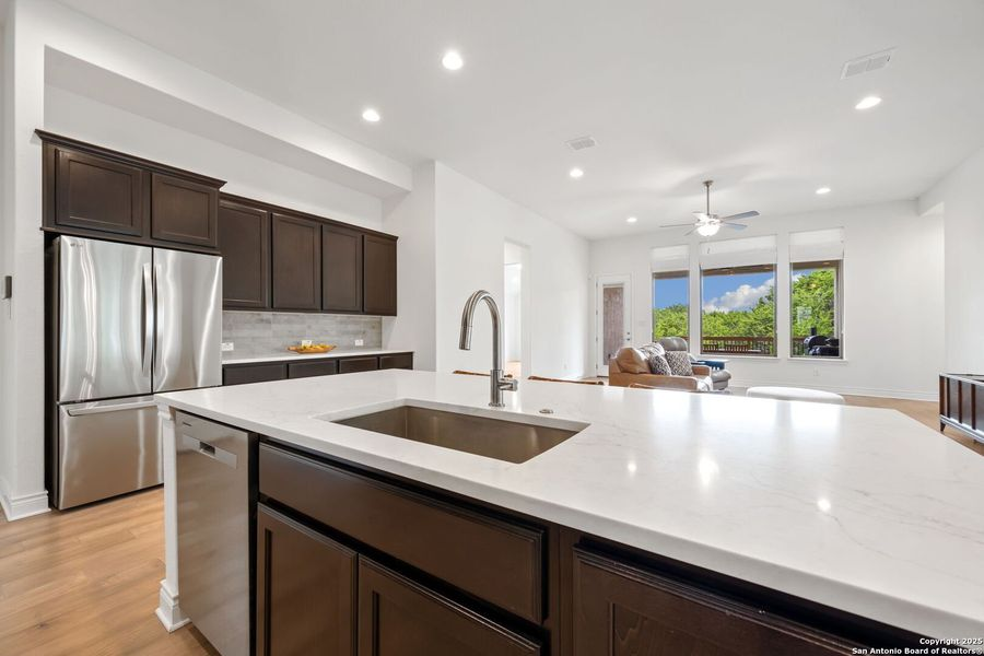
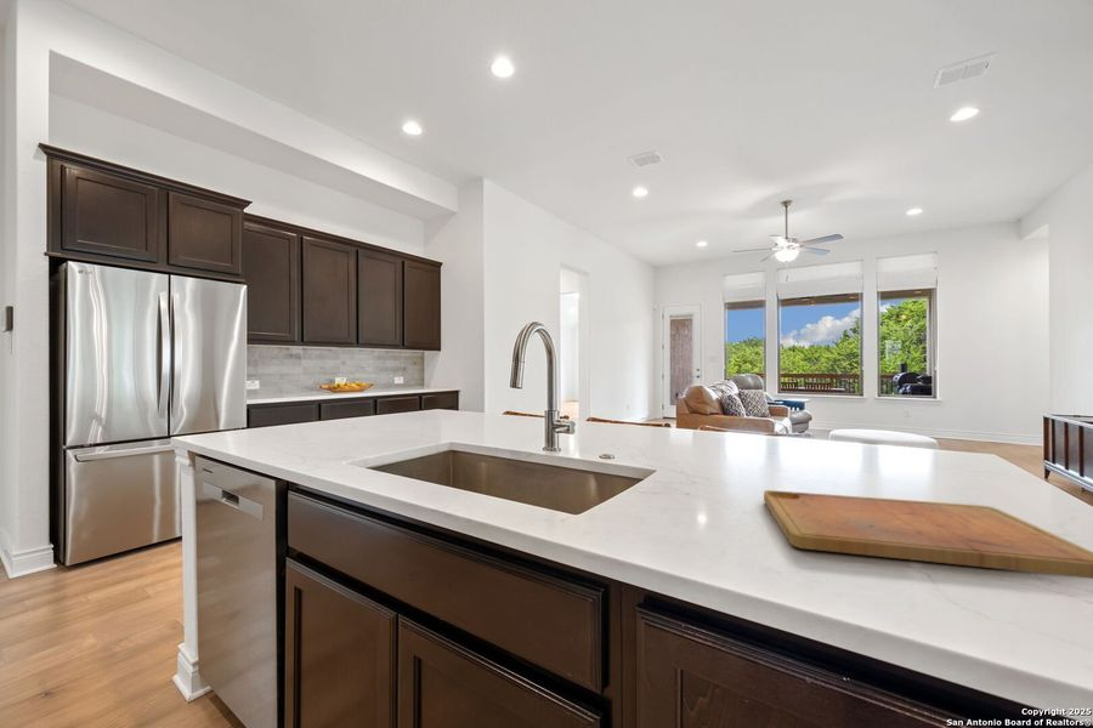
+ cutting board (901, 524)
